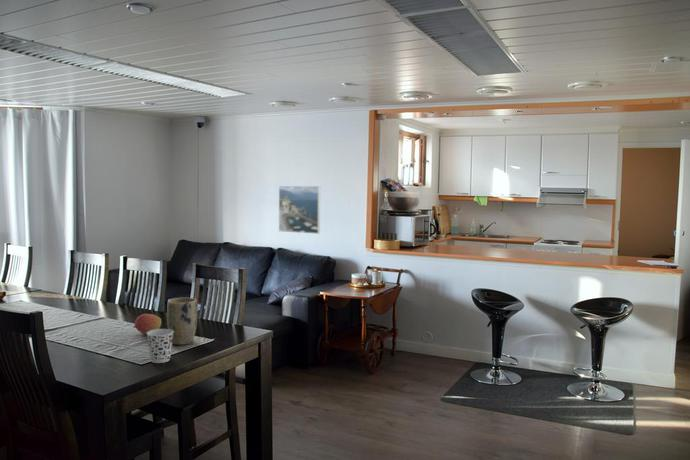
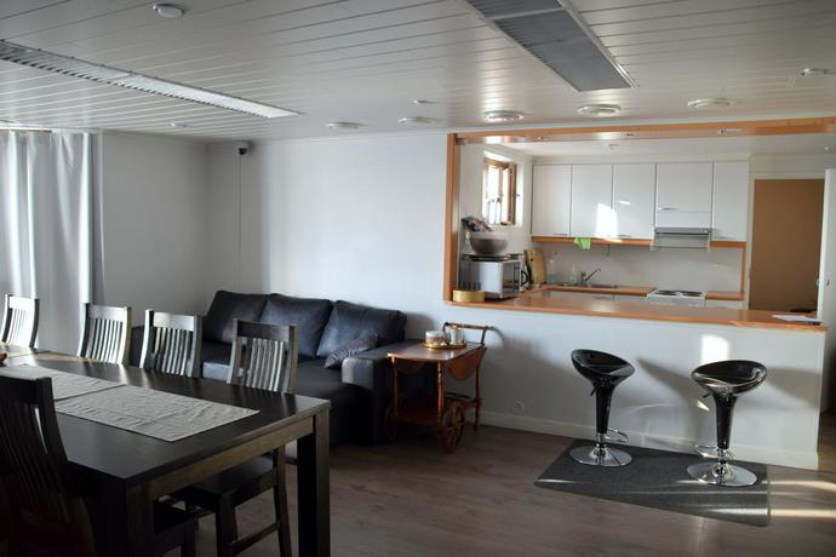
- plant pot (182, 321)
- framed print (299, 209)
- fruit (147, 323)
- cup (160, 346)
